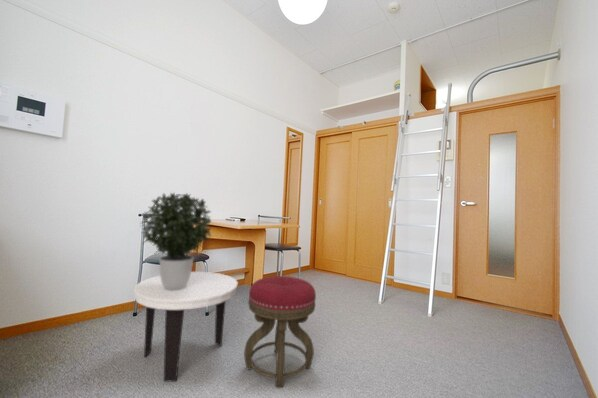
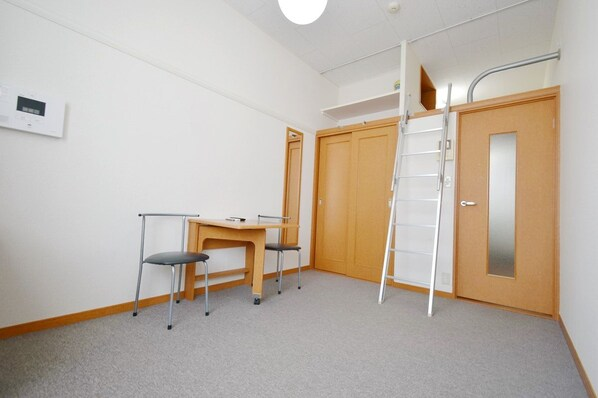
- side table (182, 320)
- potted plant (177, 239)
- stool (280, 324)
